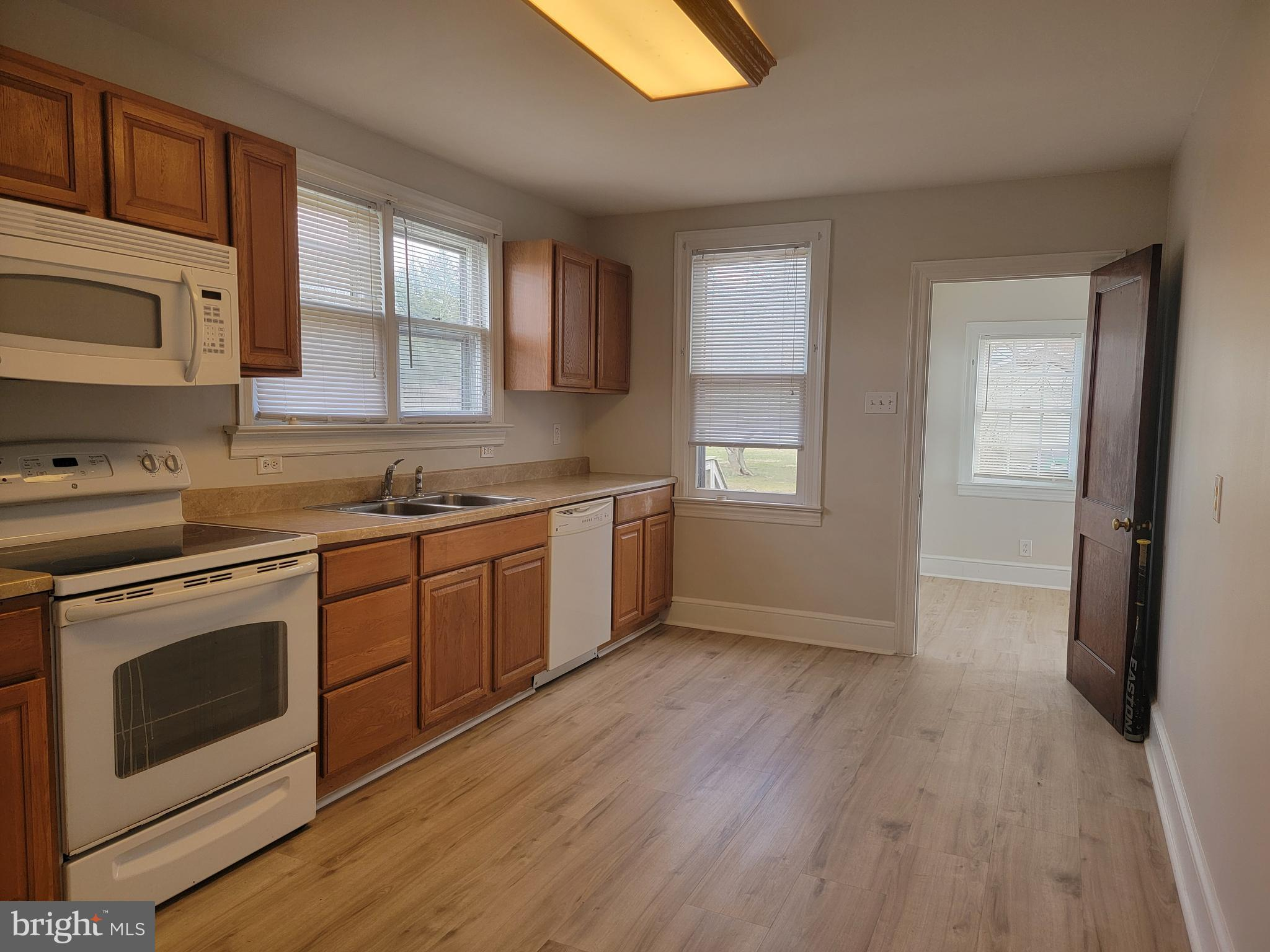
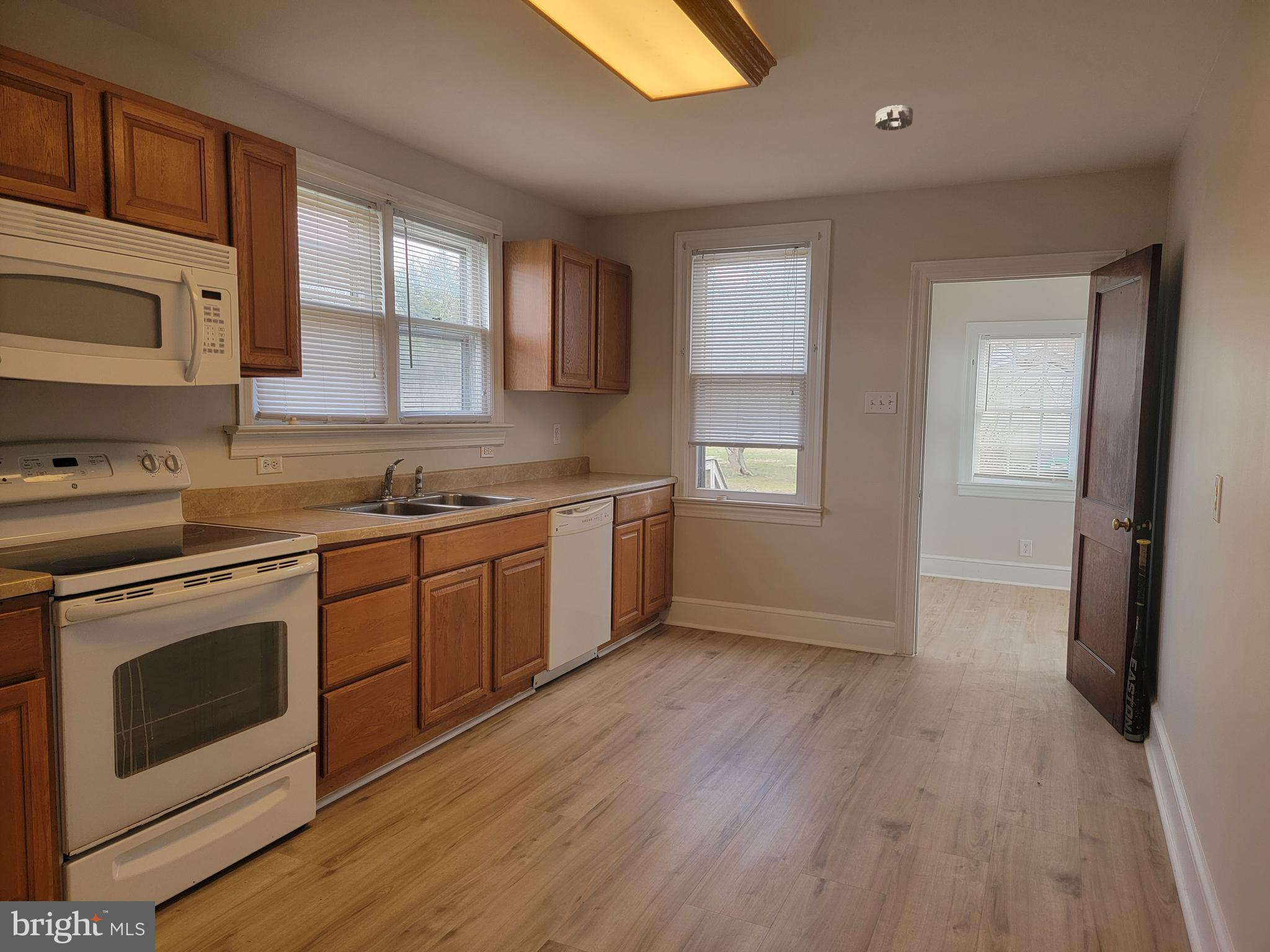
+ smoke detector (894, 117)
